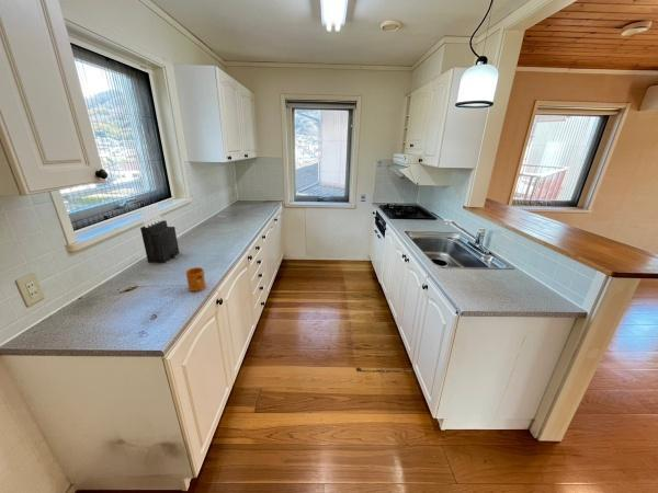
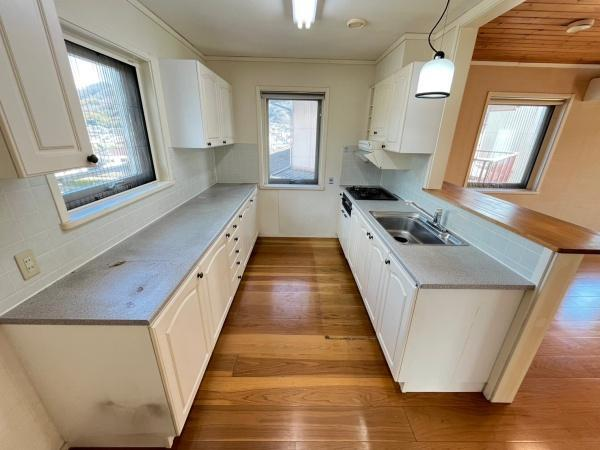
- mug (197, 277)
- knife block (161, 232)
